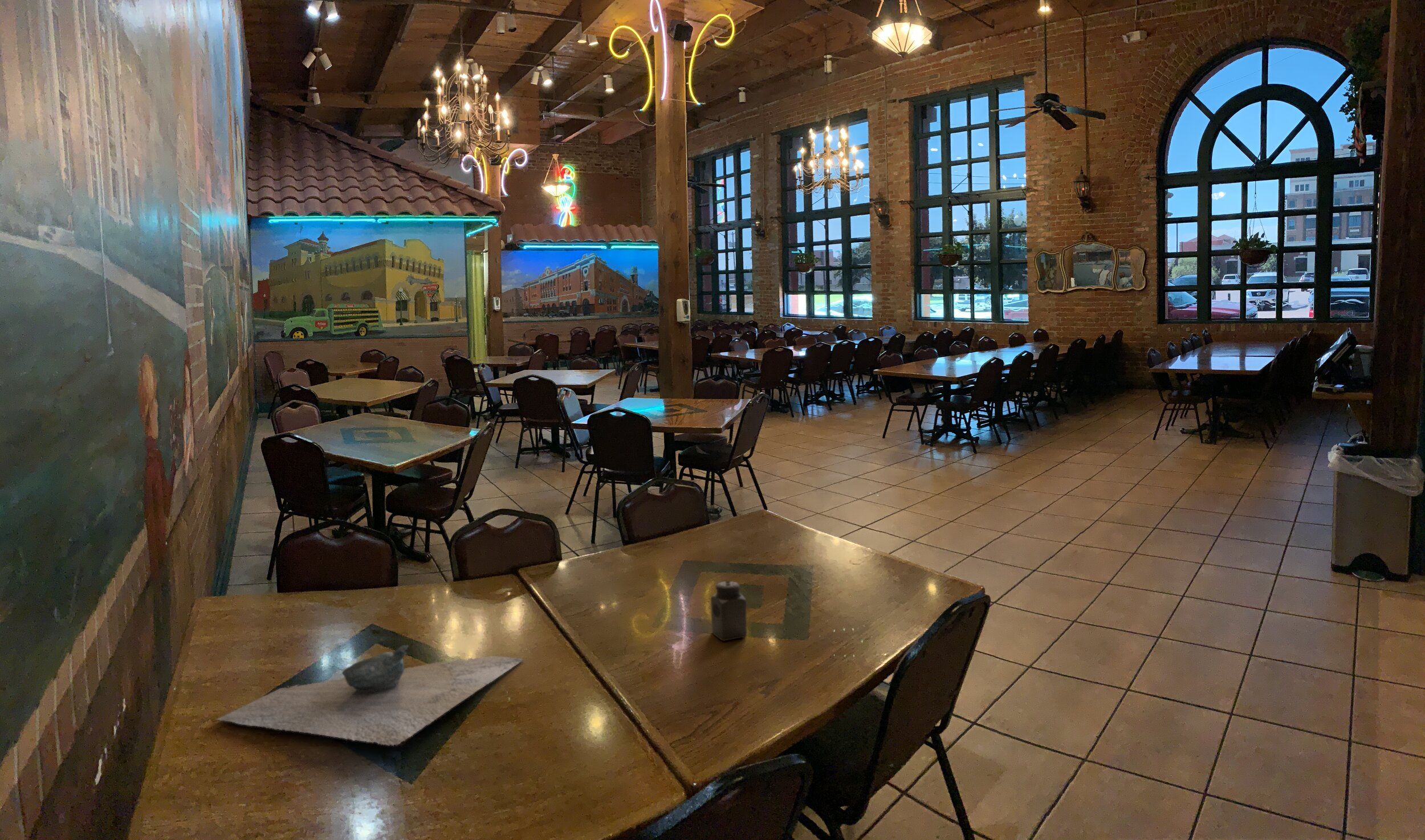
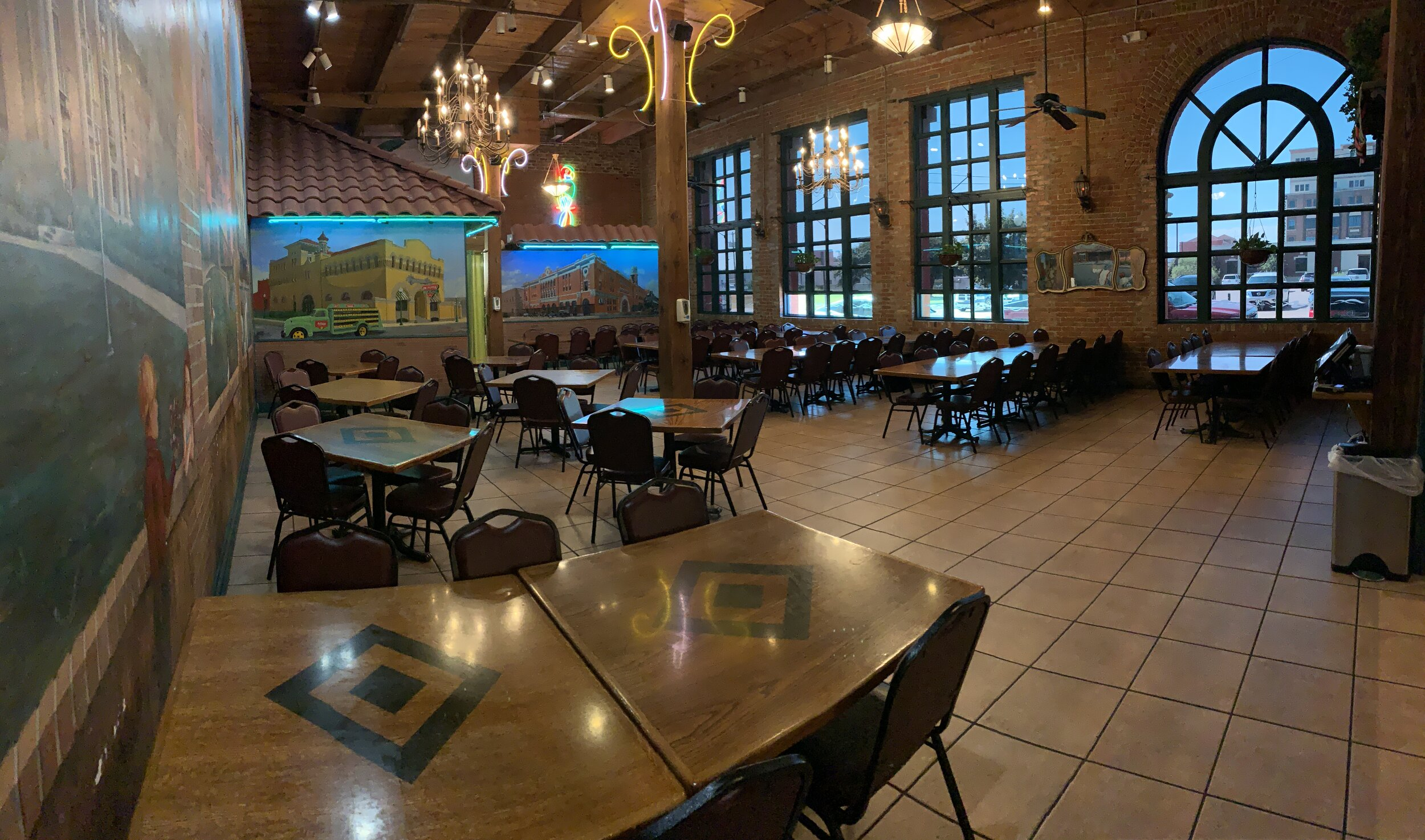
- salt shaker (728, 609)
- napkin (381, 668)
